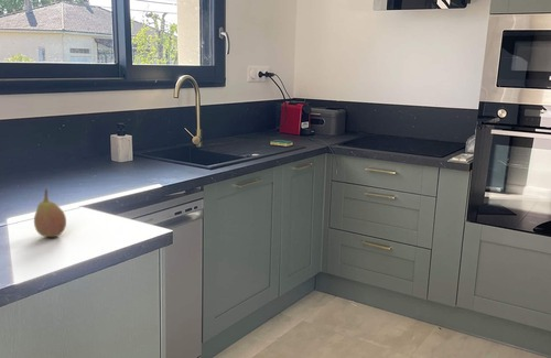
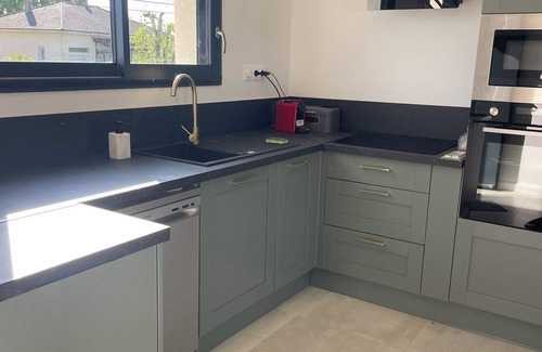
- fruit (50, 213)
